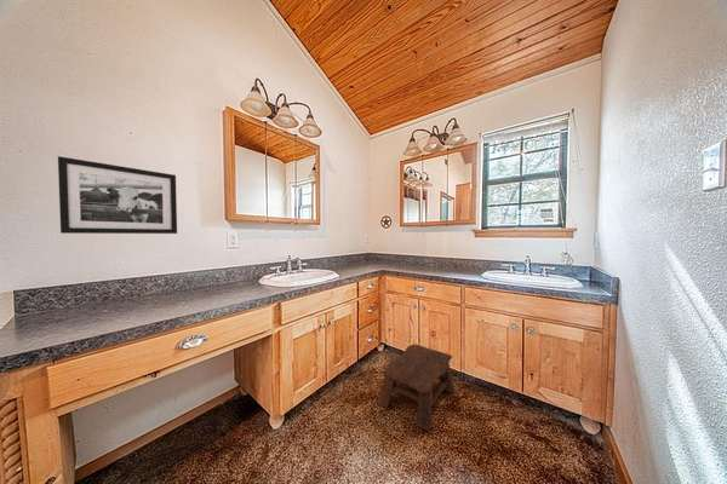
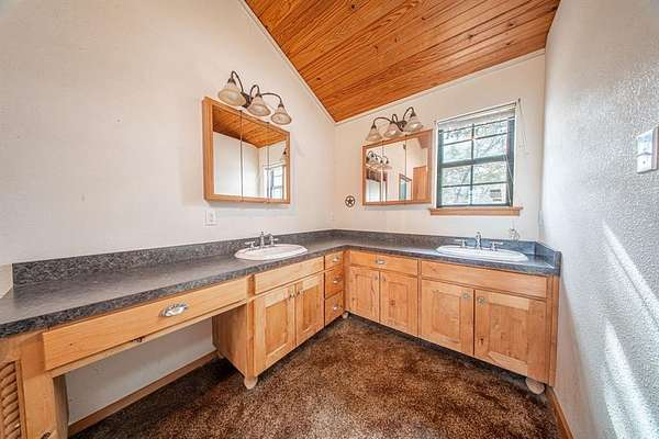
- stool (416, 378)
- picture frame (125, 200)
